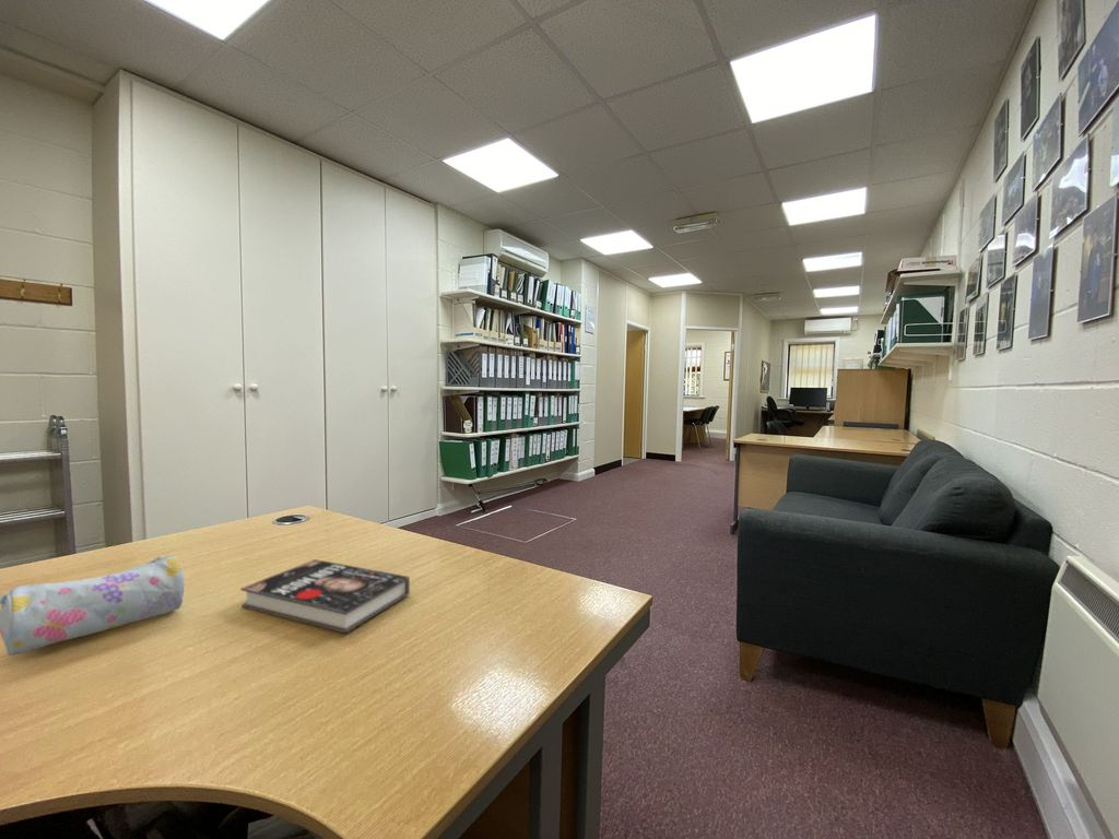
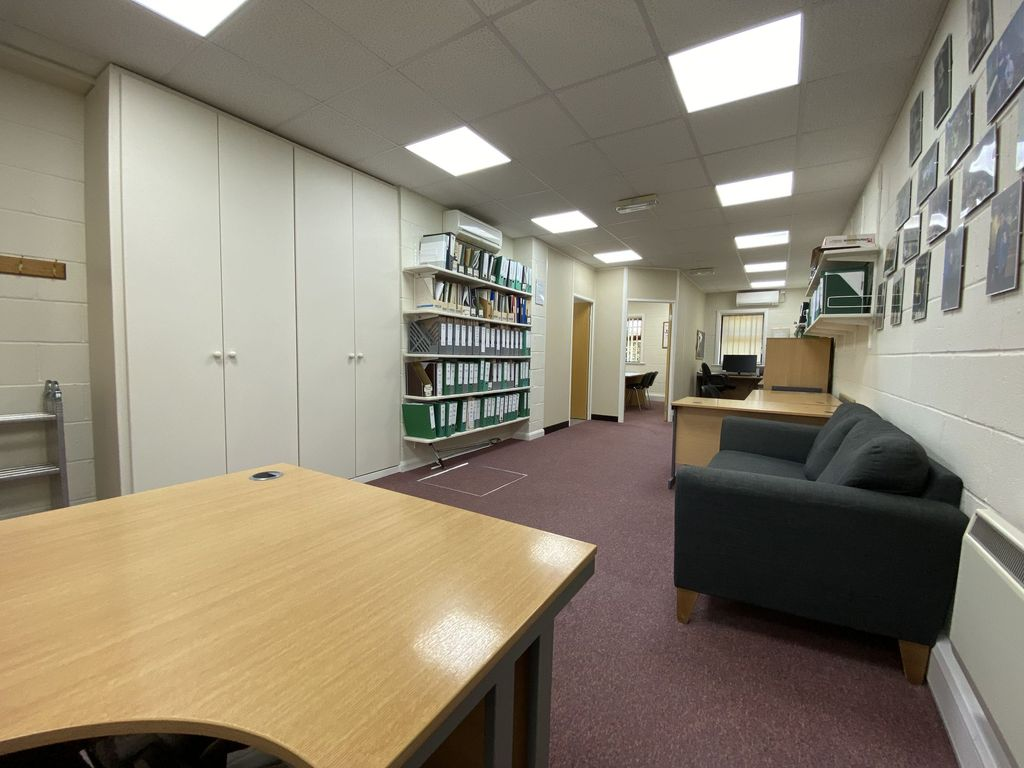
- book (328, 591)
- pencil case (101, 600)
